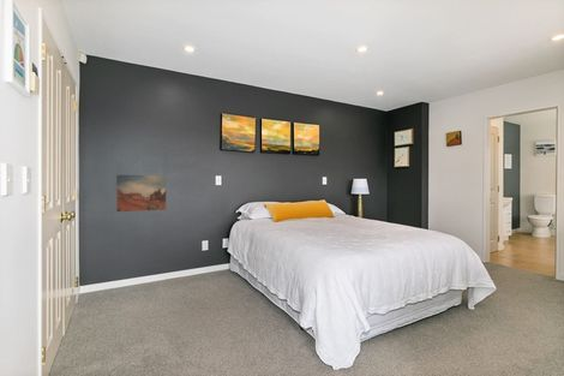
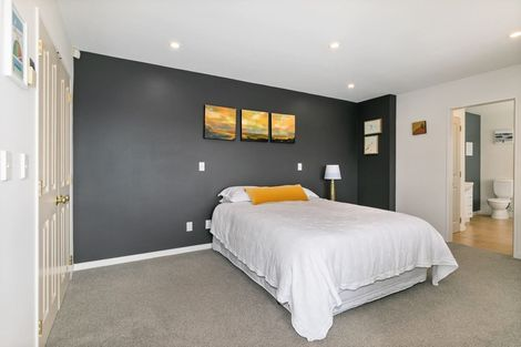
- wall art (142, 192)
